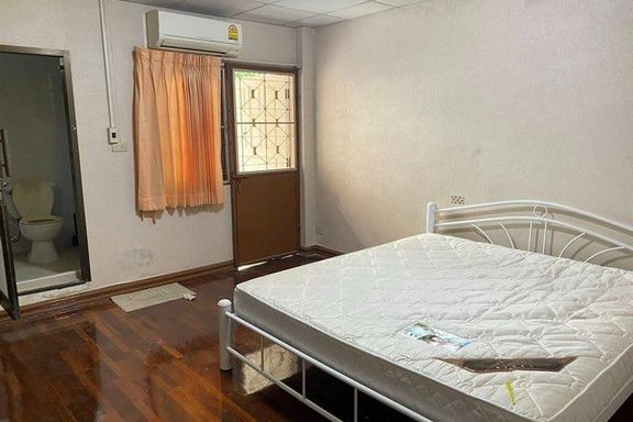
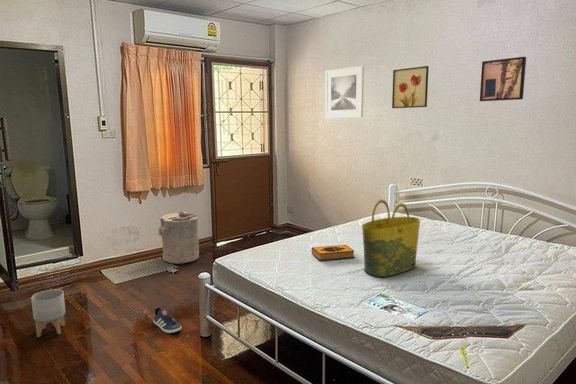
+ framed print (343, 93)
+ wall art (502, 79)
+ planter (49, 313)
+ hardback book (332, 252)
+ tote bag (390, 235)
+ laundry hamper (178, 235)
+ wall art (410, 88)
+ sneaker (166, 318)
